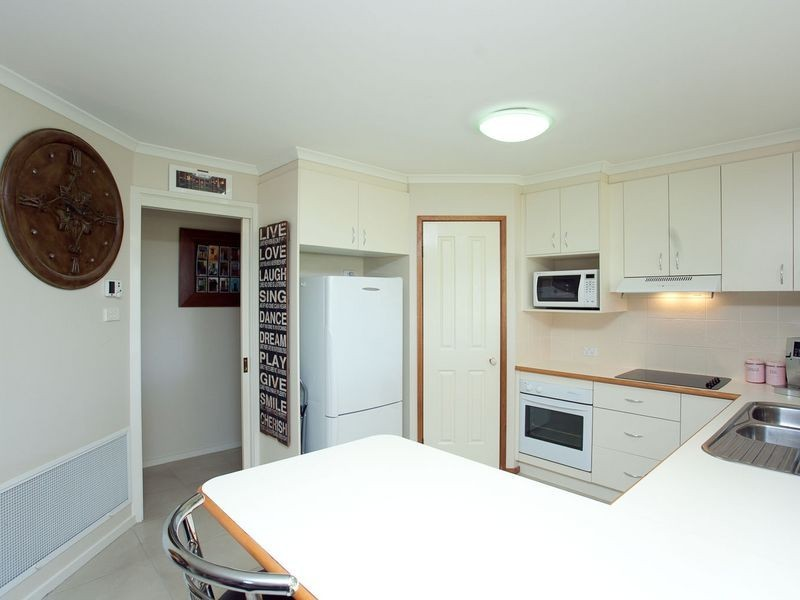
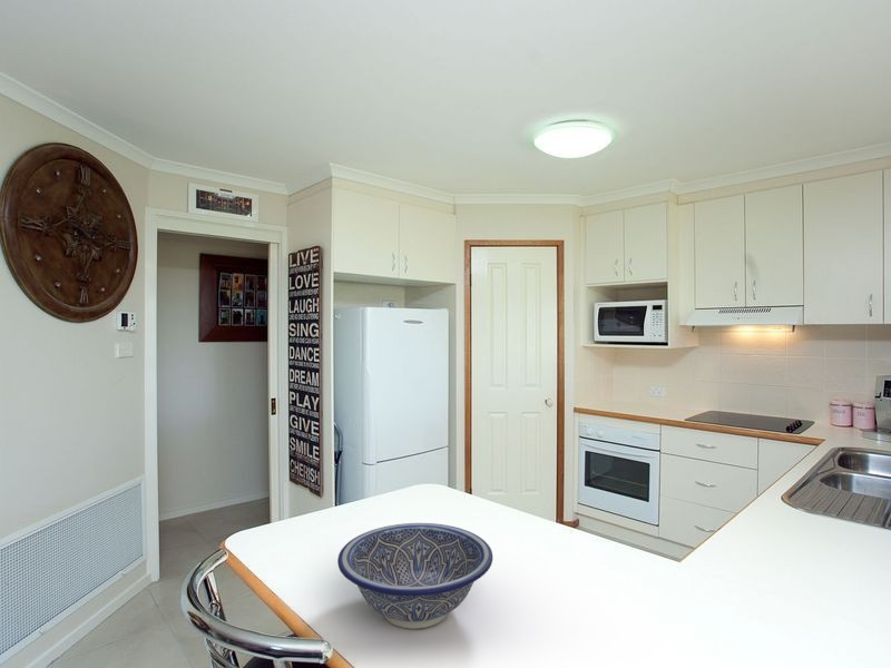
+ decorative bowl (415, 580)
